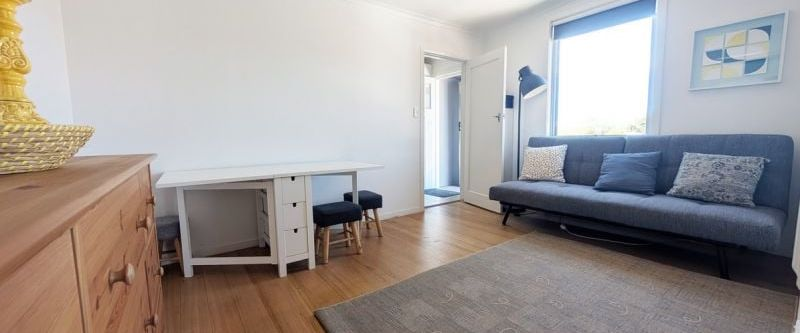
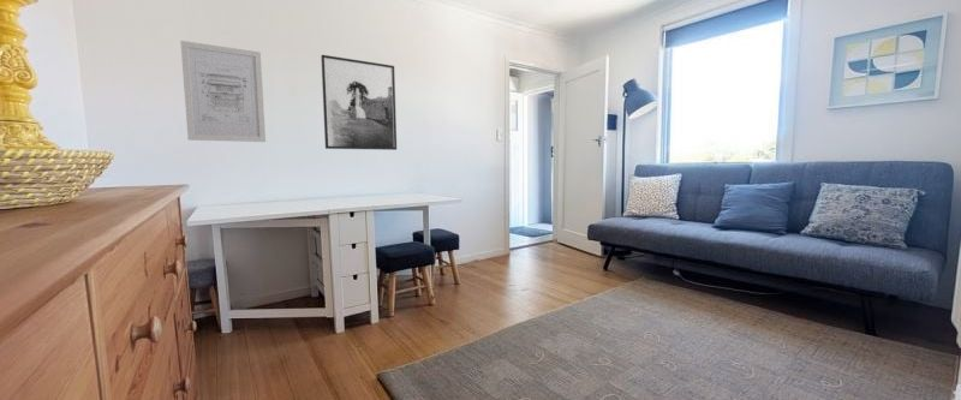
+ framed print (360, 105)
+ wall art (225, 94)
